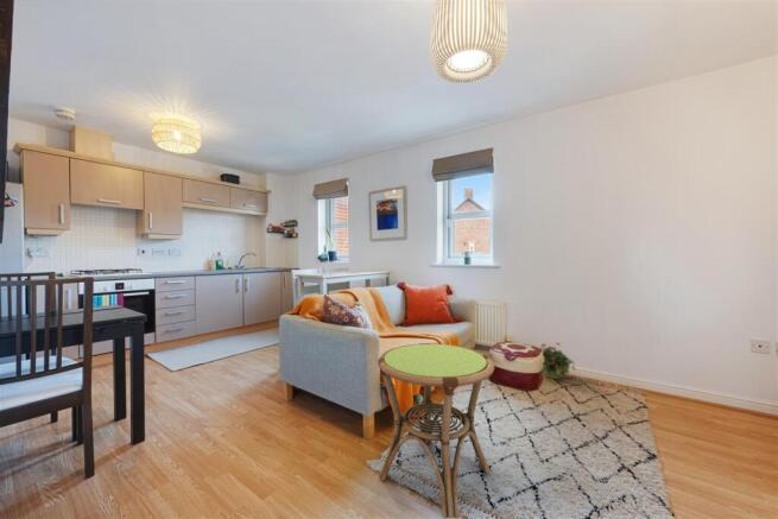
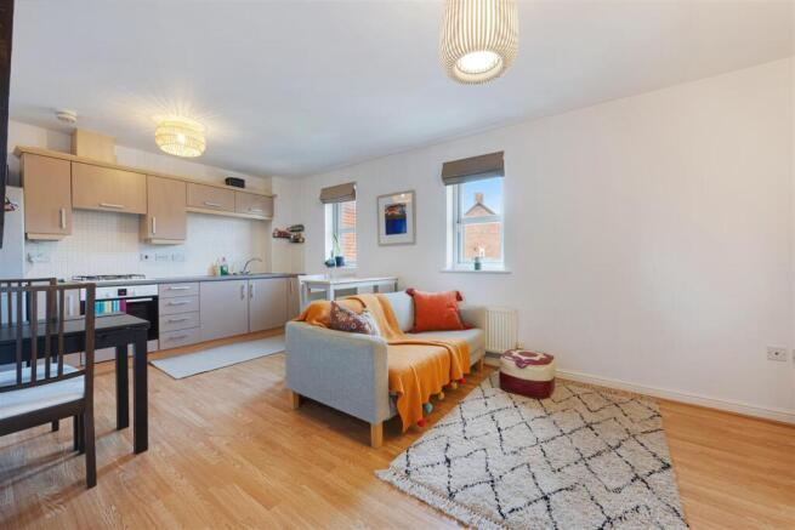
- side table (435, 414)
- potted plant (556, 360)
